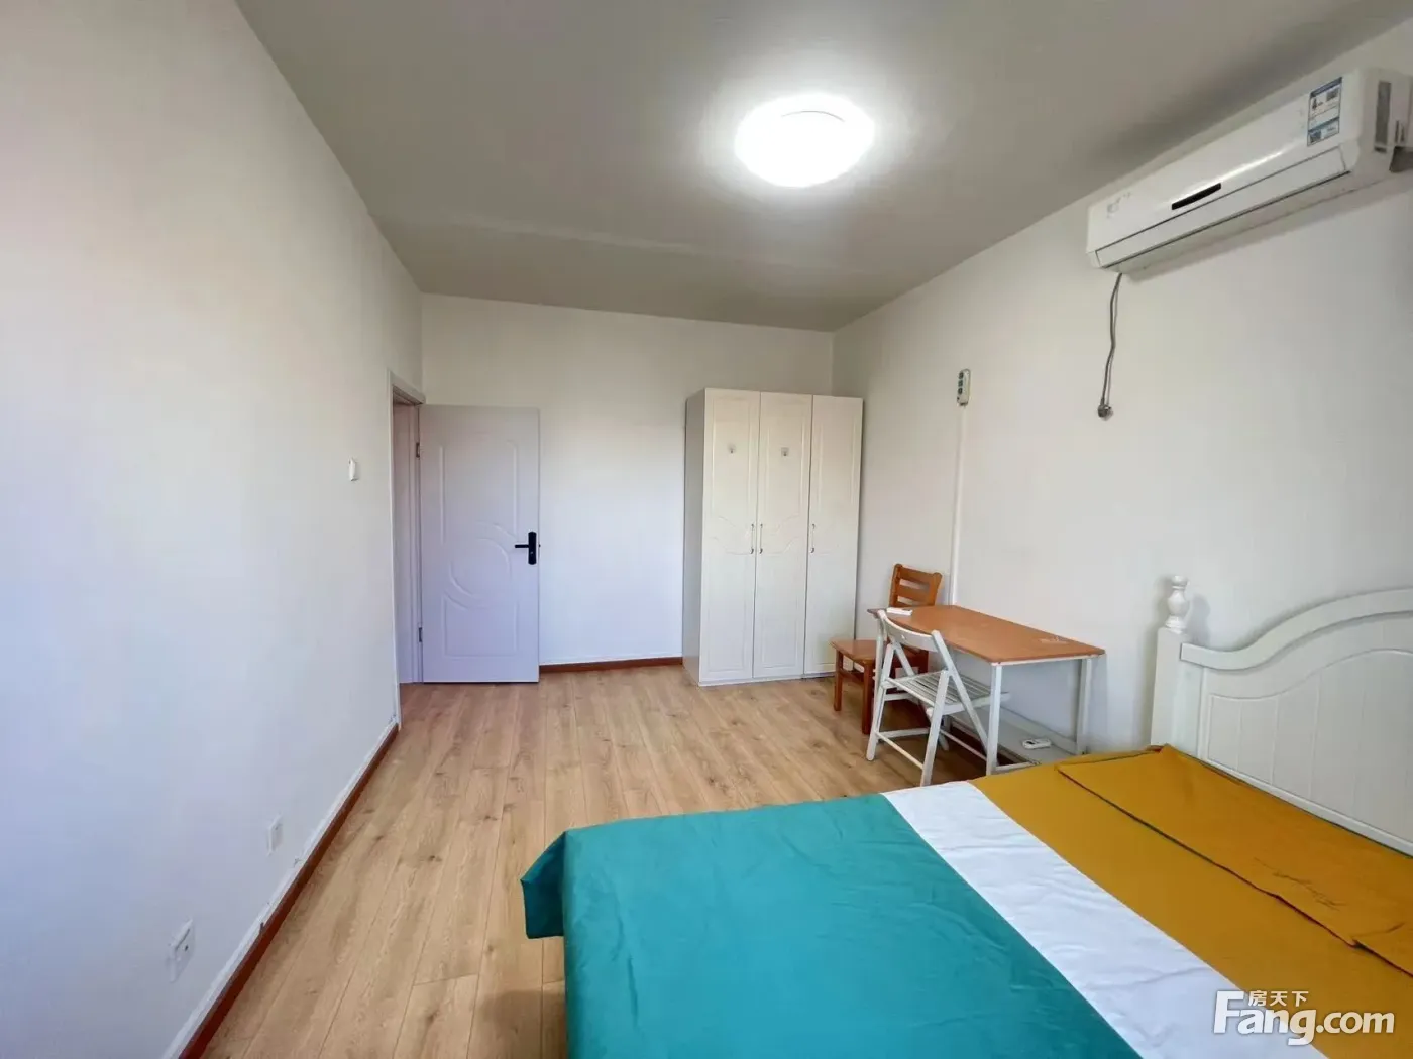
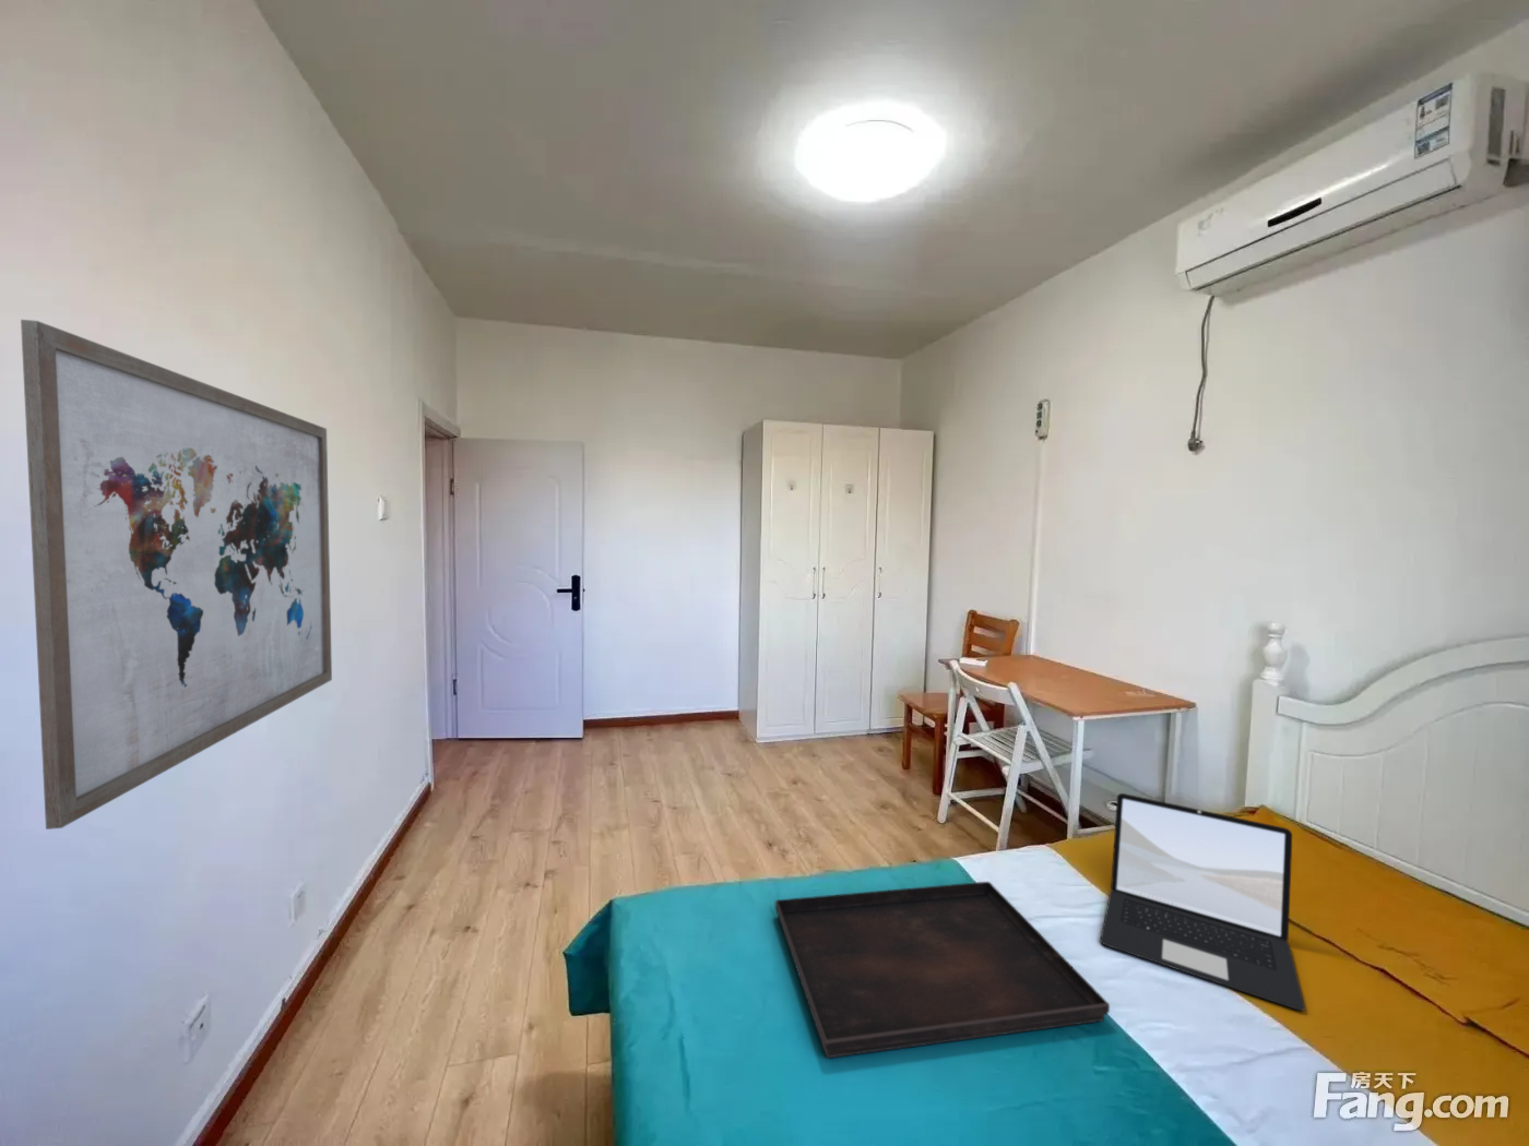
+ serving tray (922, 953)
+ laptop (1197, 886)
+ wall art (231, 563)
